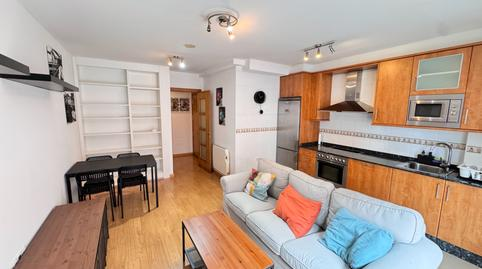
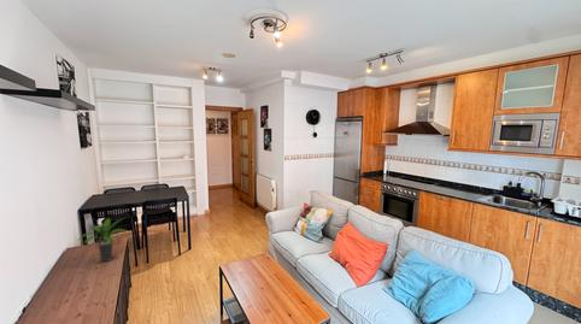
+ potted plant (105, 238)
